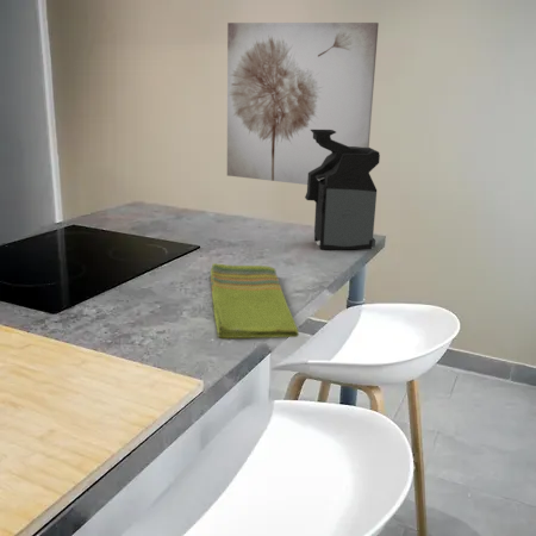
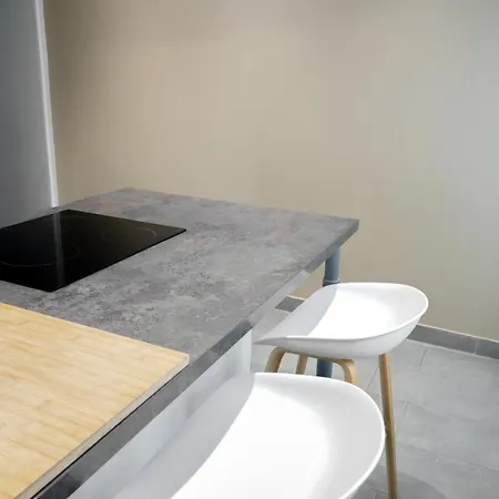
- wall art (295, 105)
- dish towel (249, 295)
- coffee maker (342, 189)
